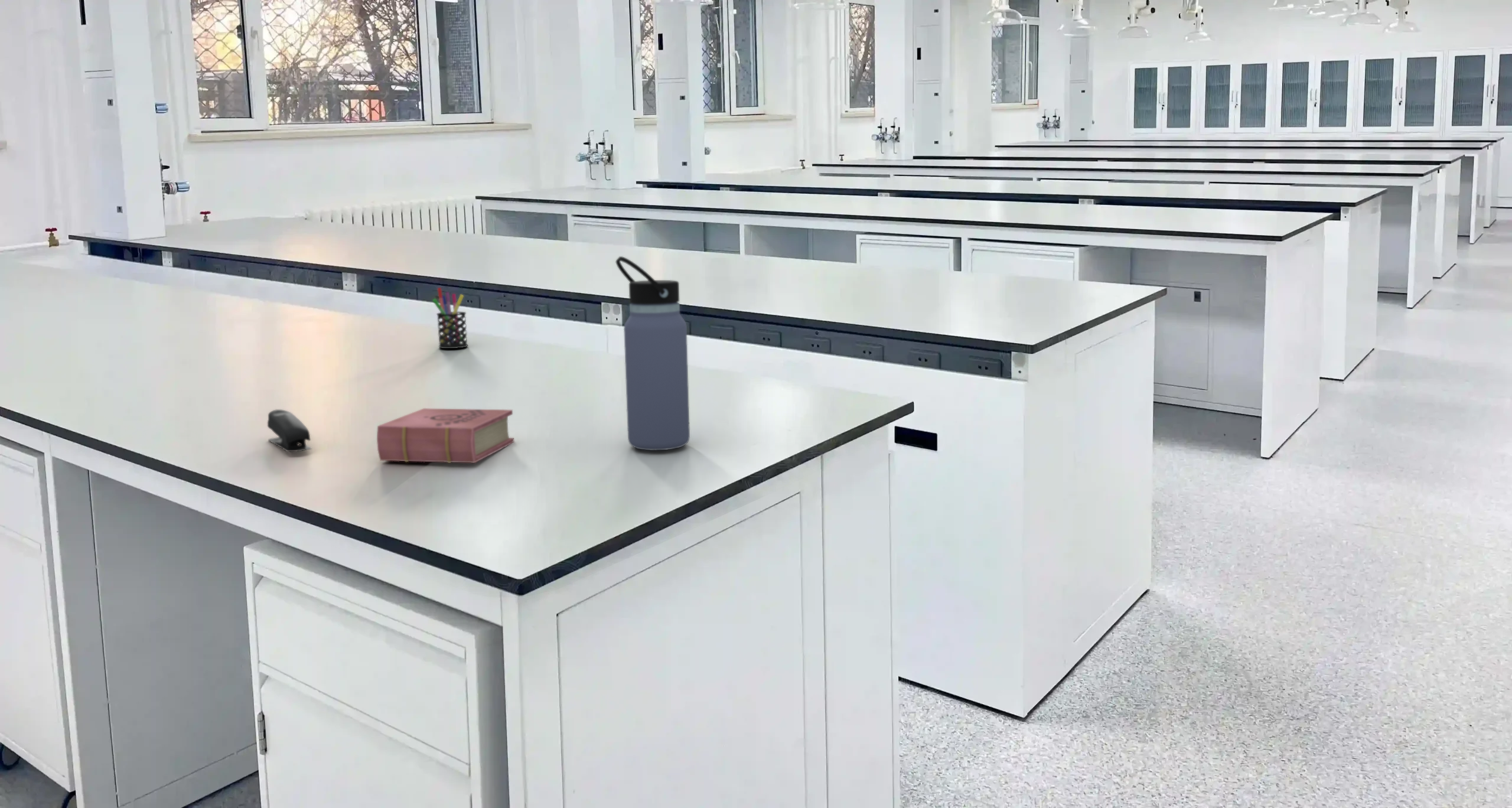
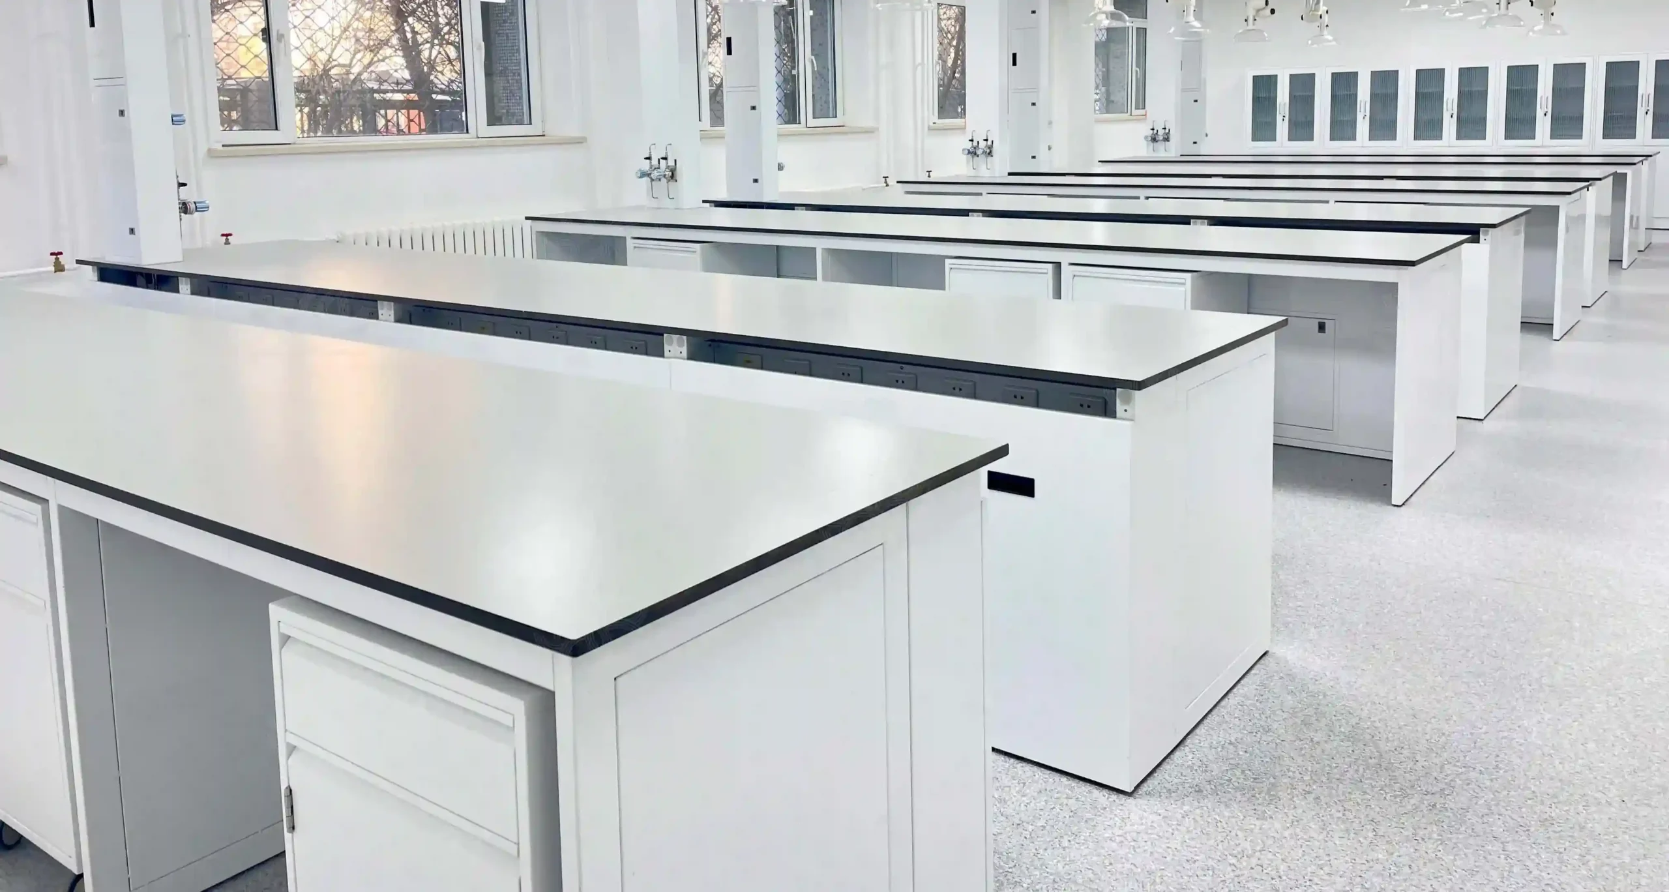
- pen holder (448, 317)
- water bottle (653, 351)
- stapler (288, 429)
- book (447, 435)
